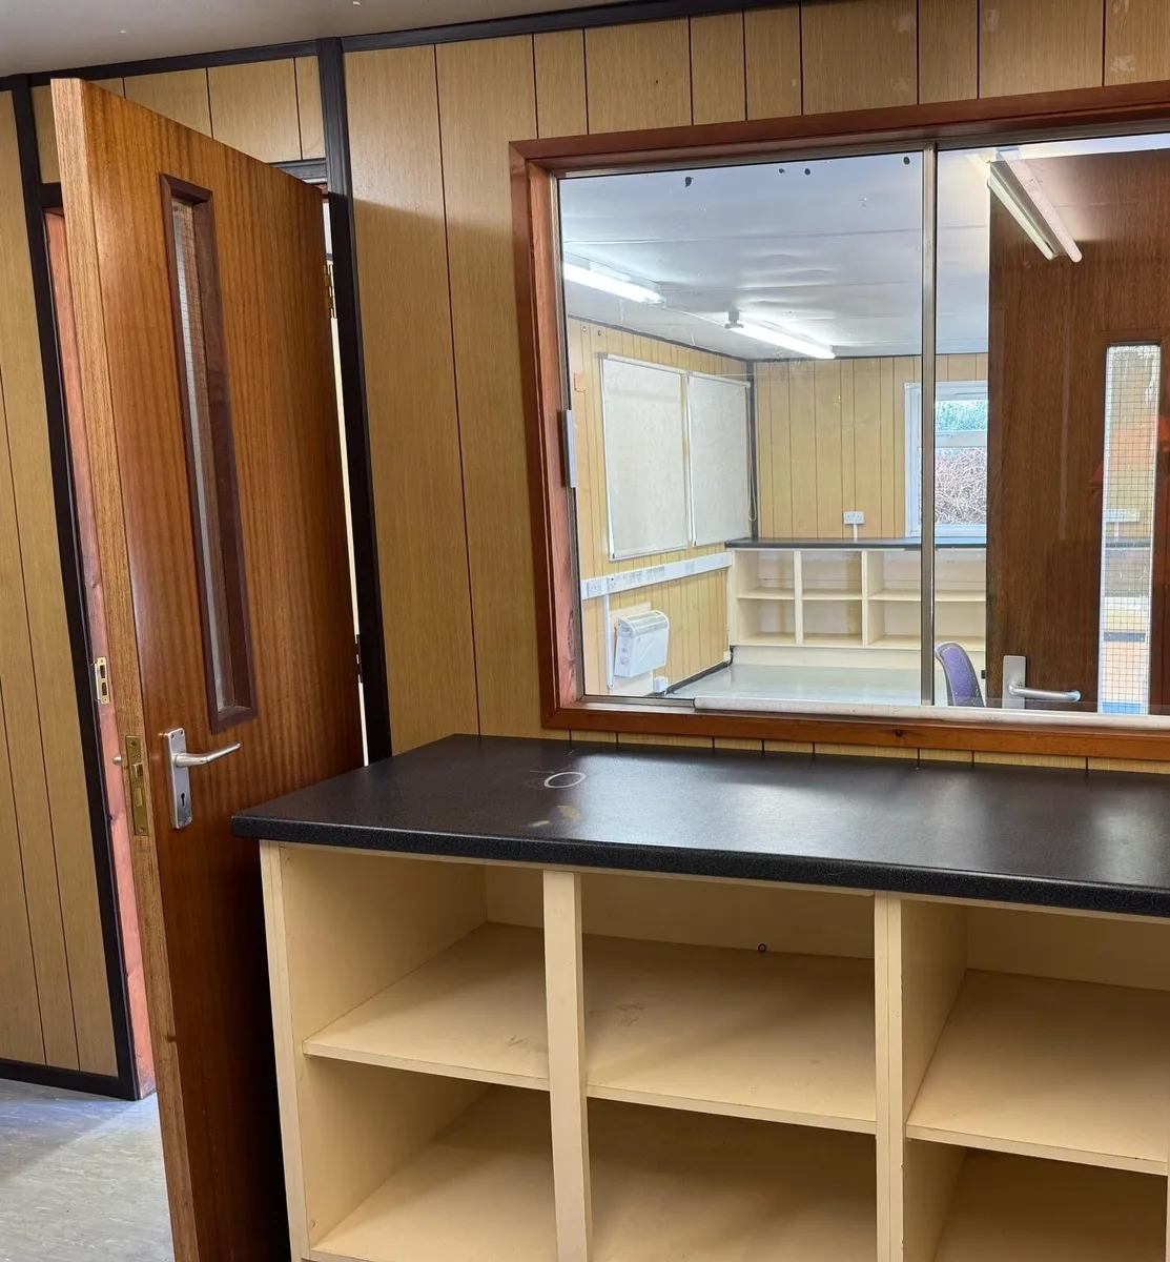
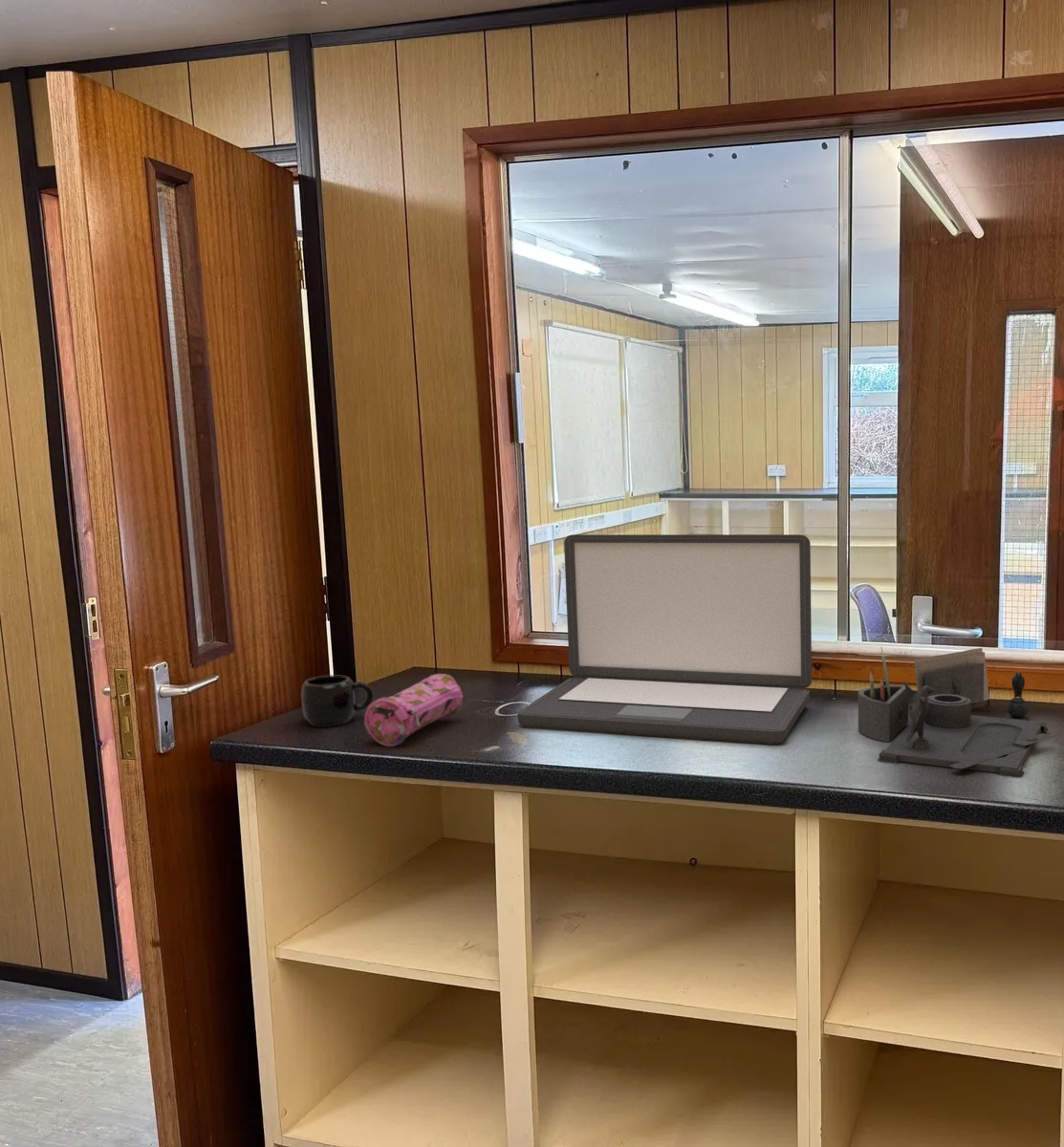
+ desk organizer (955, 695)
+ laptop (663, 630)
+ pencil case (415, 707)
+ mug (334, 701)
